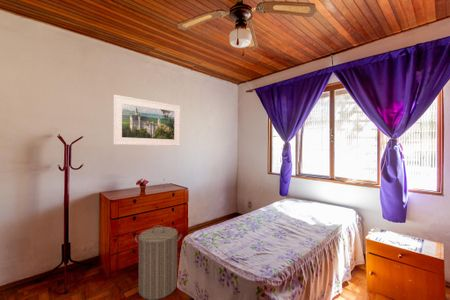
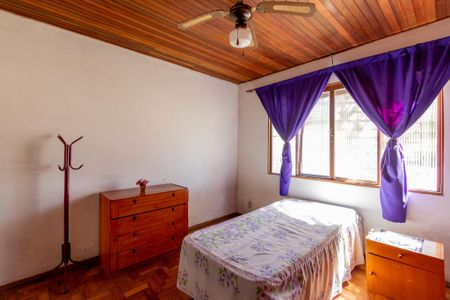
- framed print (150, 123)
- laundry hamper (158, 256)
